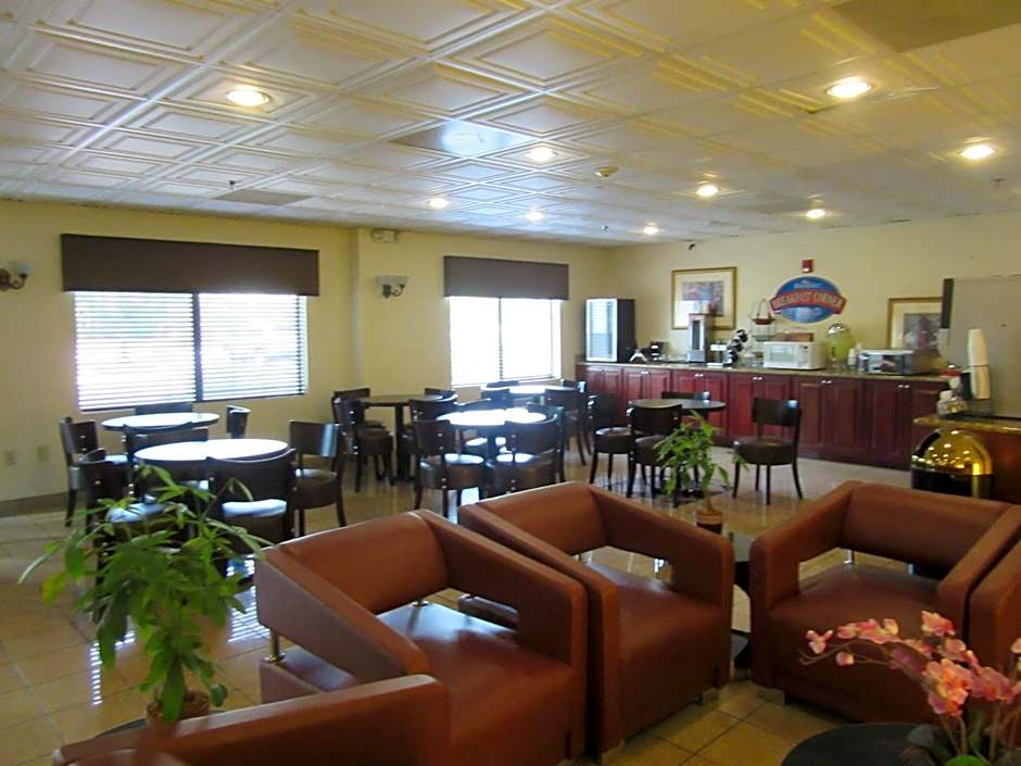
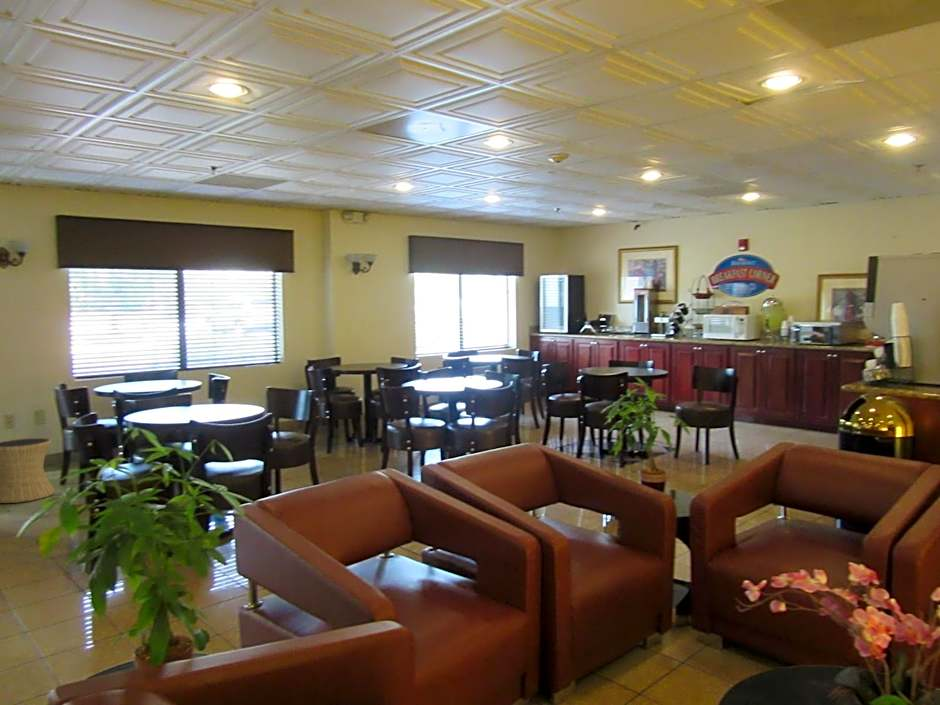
+ side table (22, 469)
